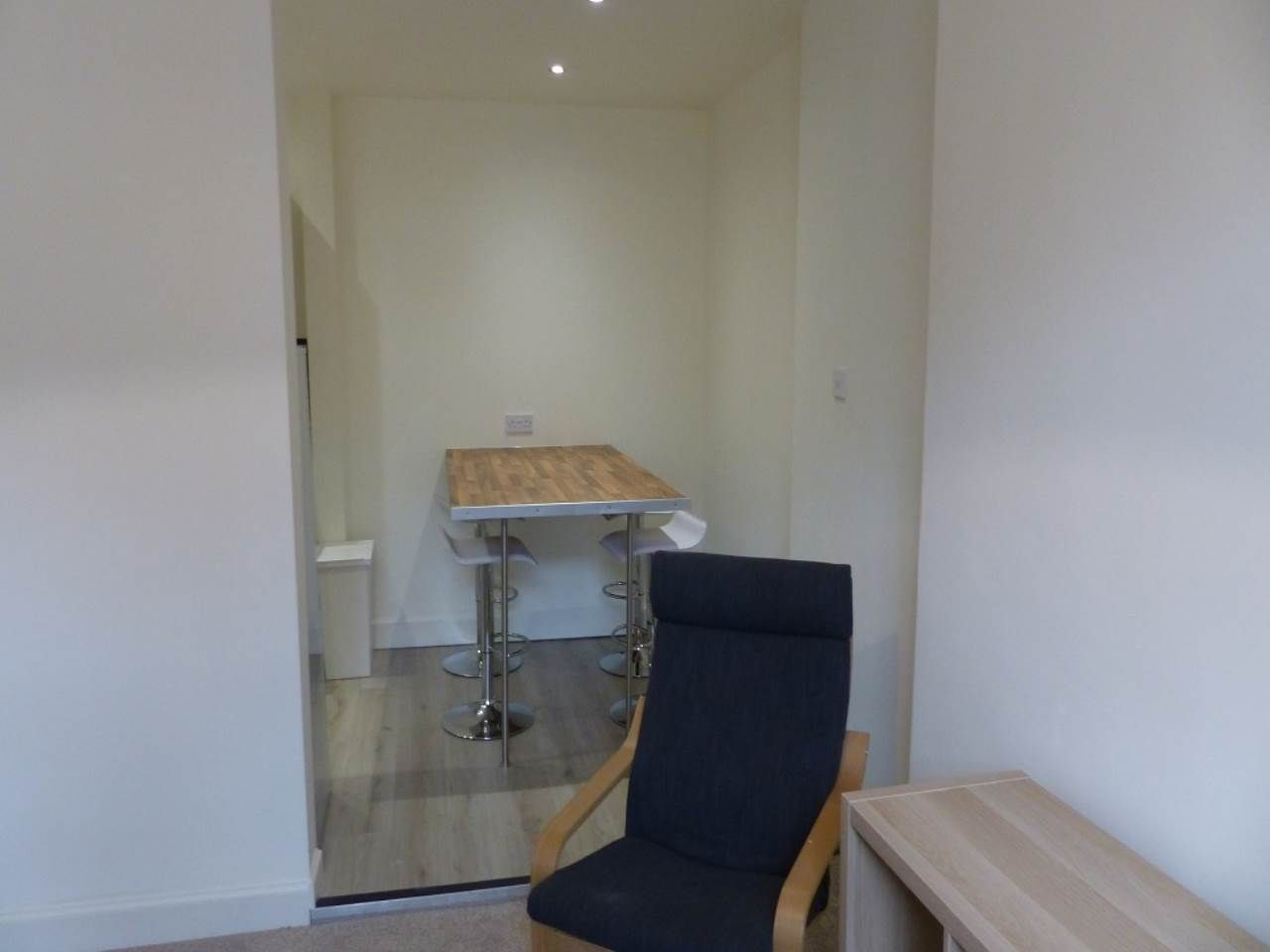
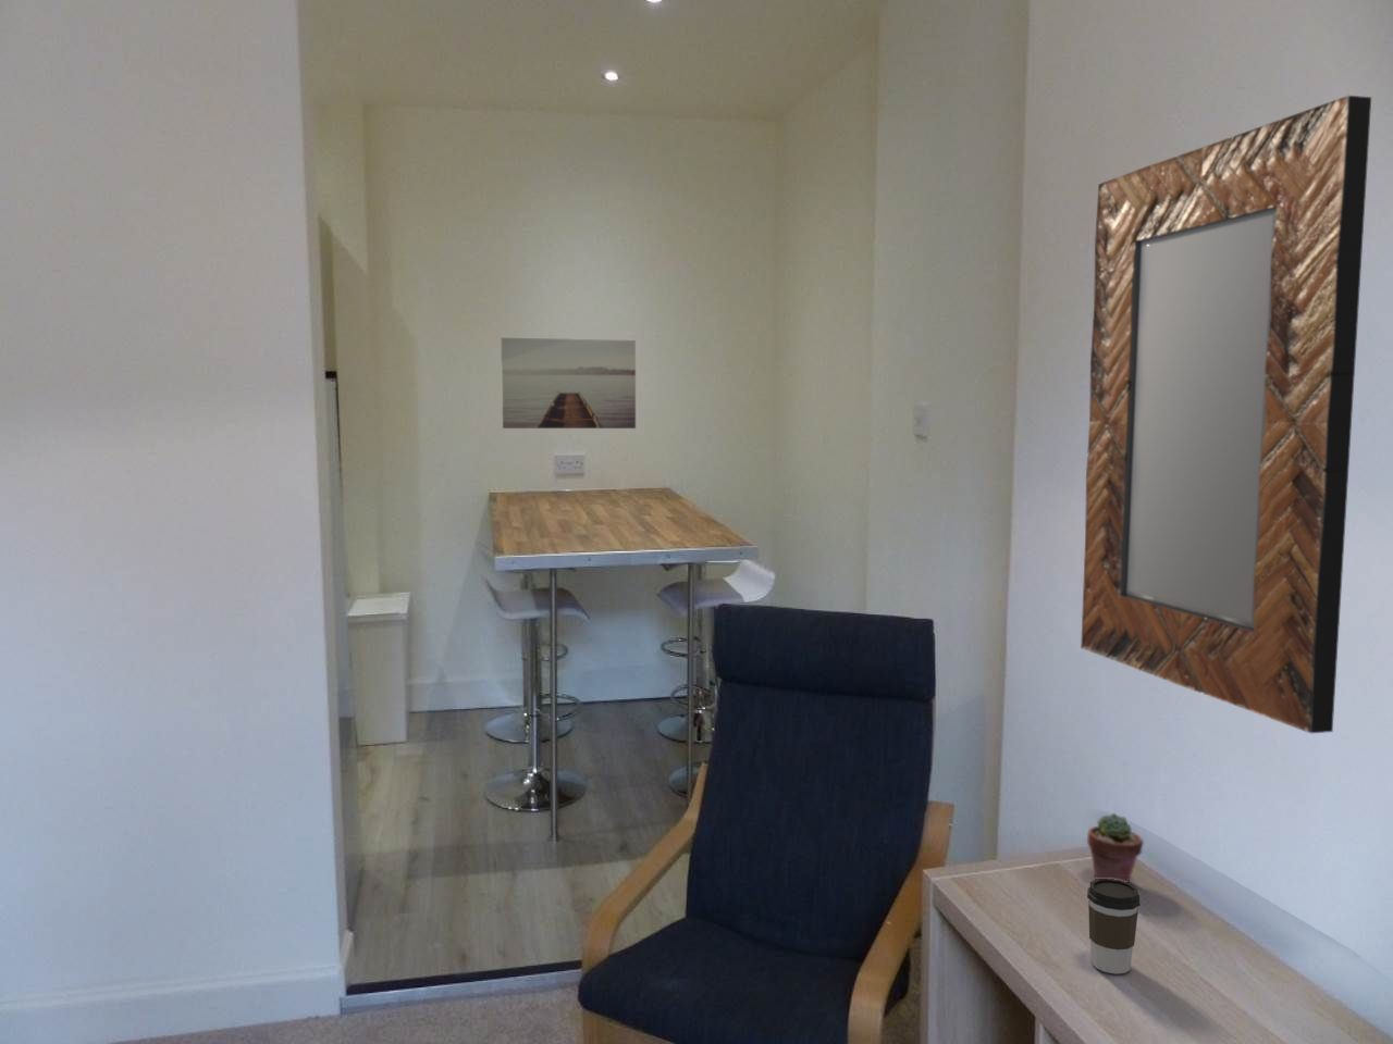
+ potted succulent (1113, 849)
+ coffee cup (1112, 926)
+ wall art (569, 383)
+ home mirror (1198, 422)
